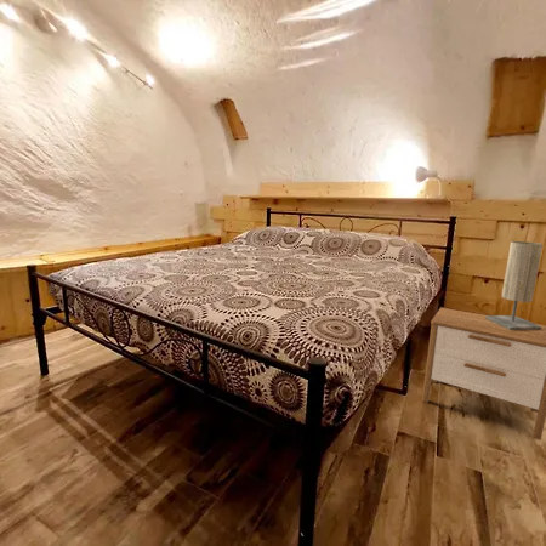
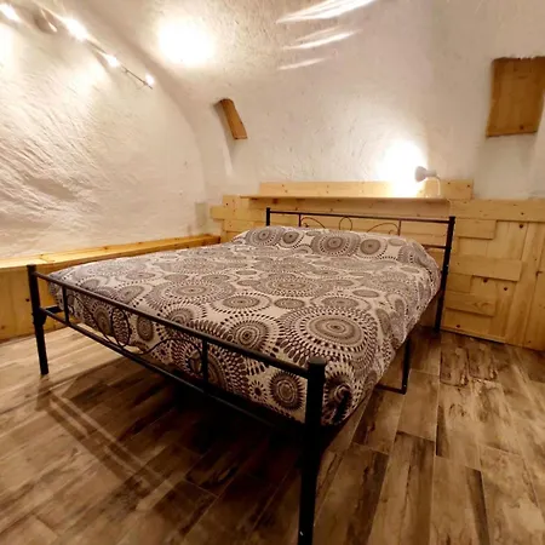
- nightstand (484, 365)
- table lamp (518, 284)
